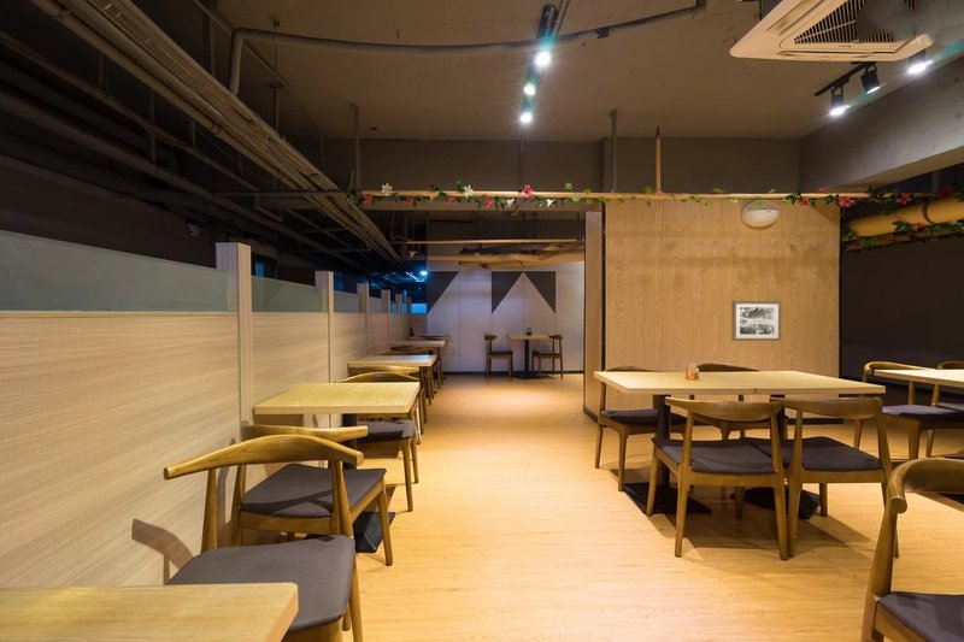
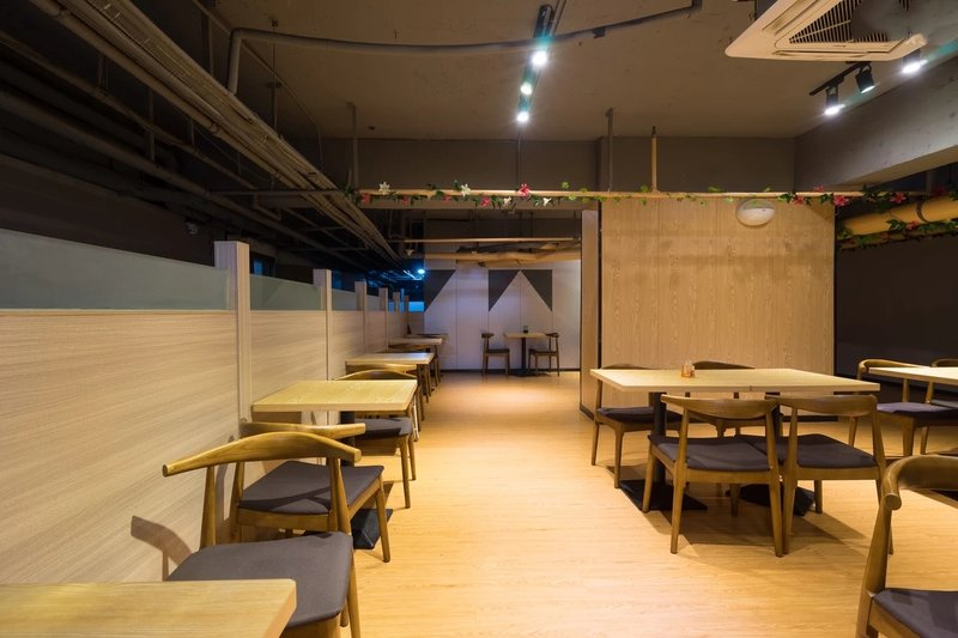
- wall art (756, 320)
